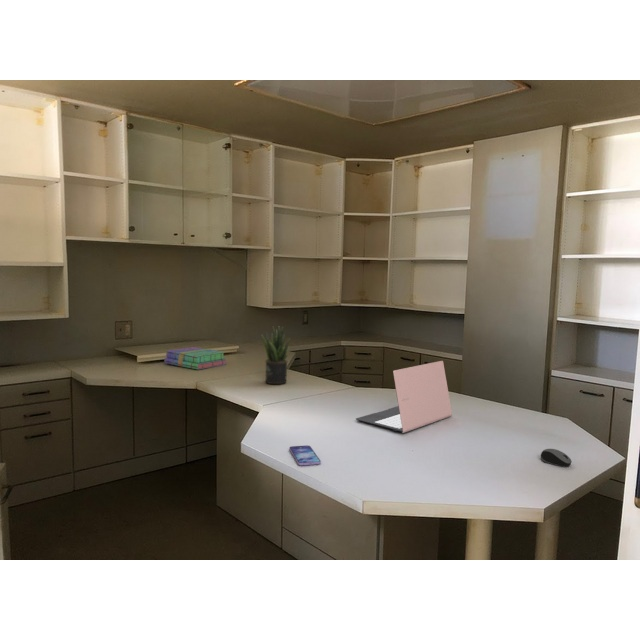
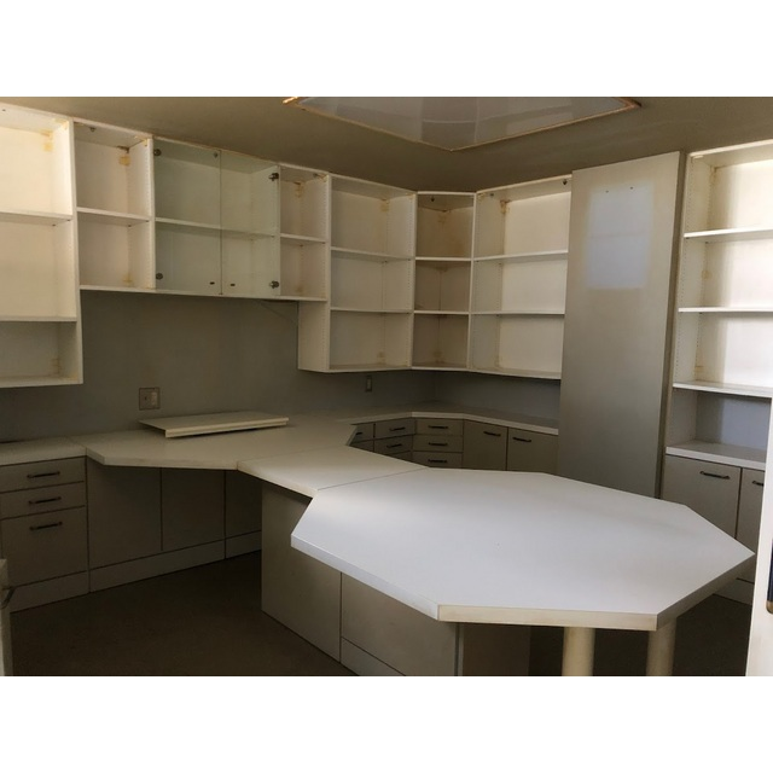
- computer mouse (555, 456)
- potted plant (275, 354)
- smartphone (304, 454)
- laptop (405, 391)
- books (195, 357)
